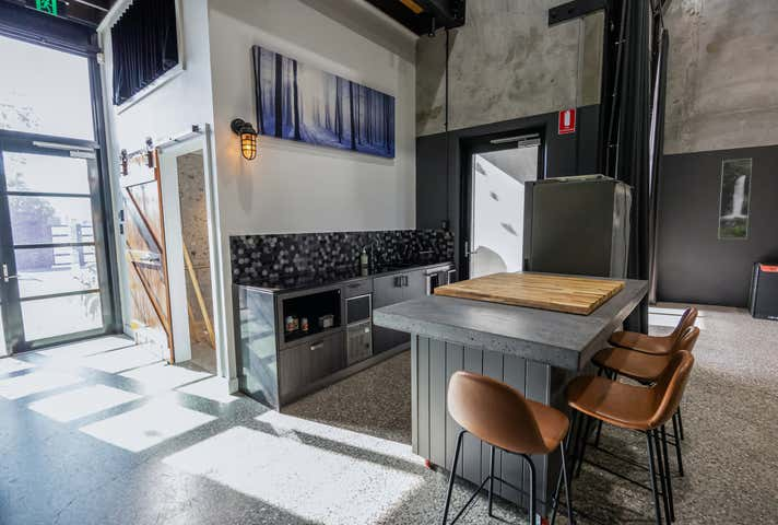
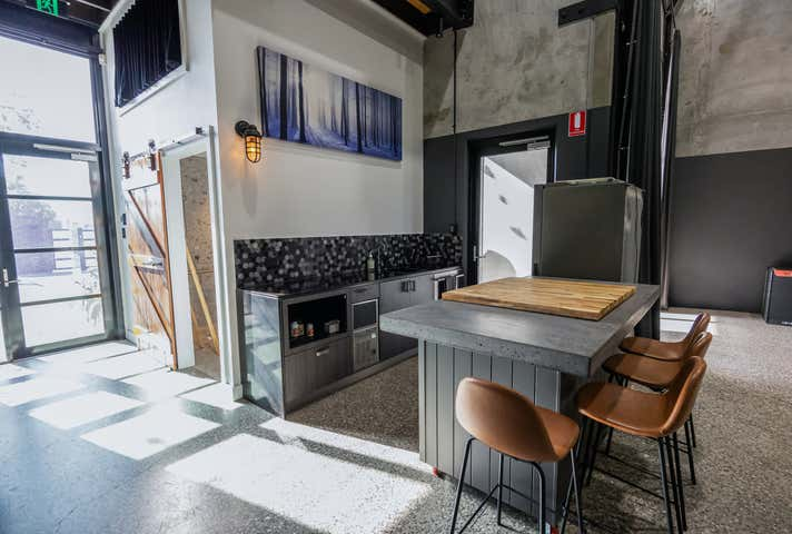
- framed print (734, 199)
